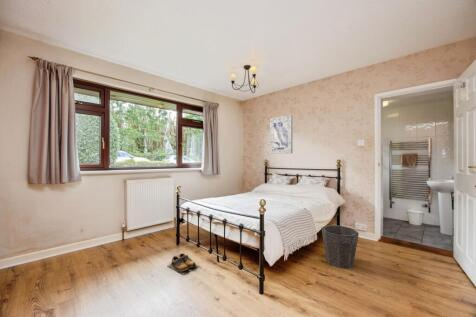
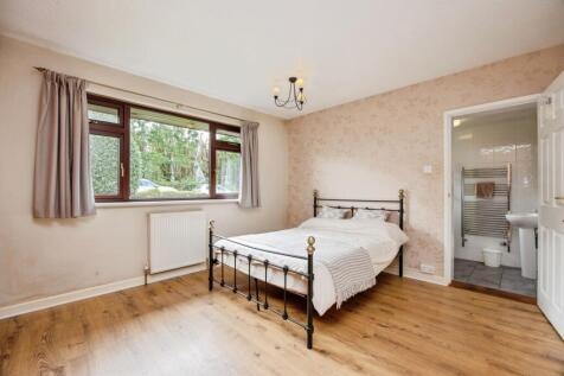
- waste bin (339, 246)
- shoes (183, 261)
- wall art (280, 135)
